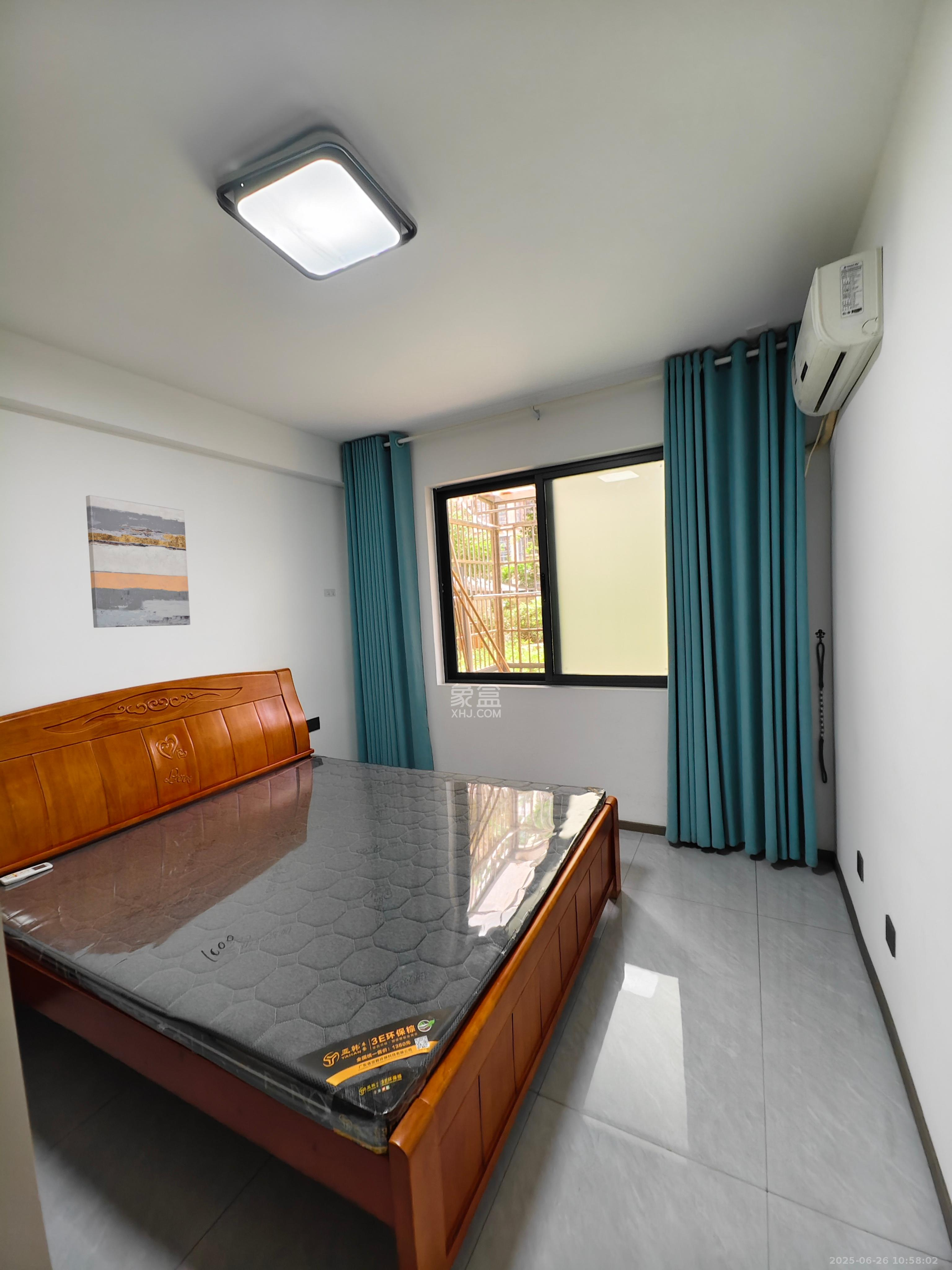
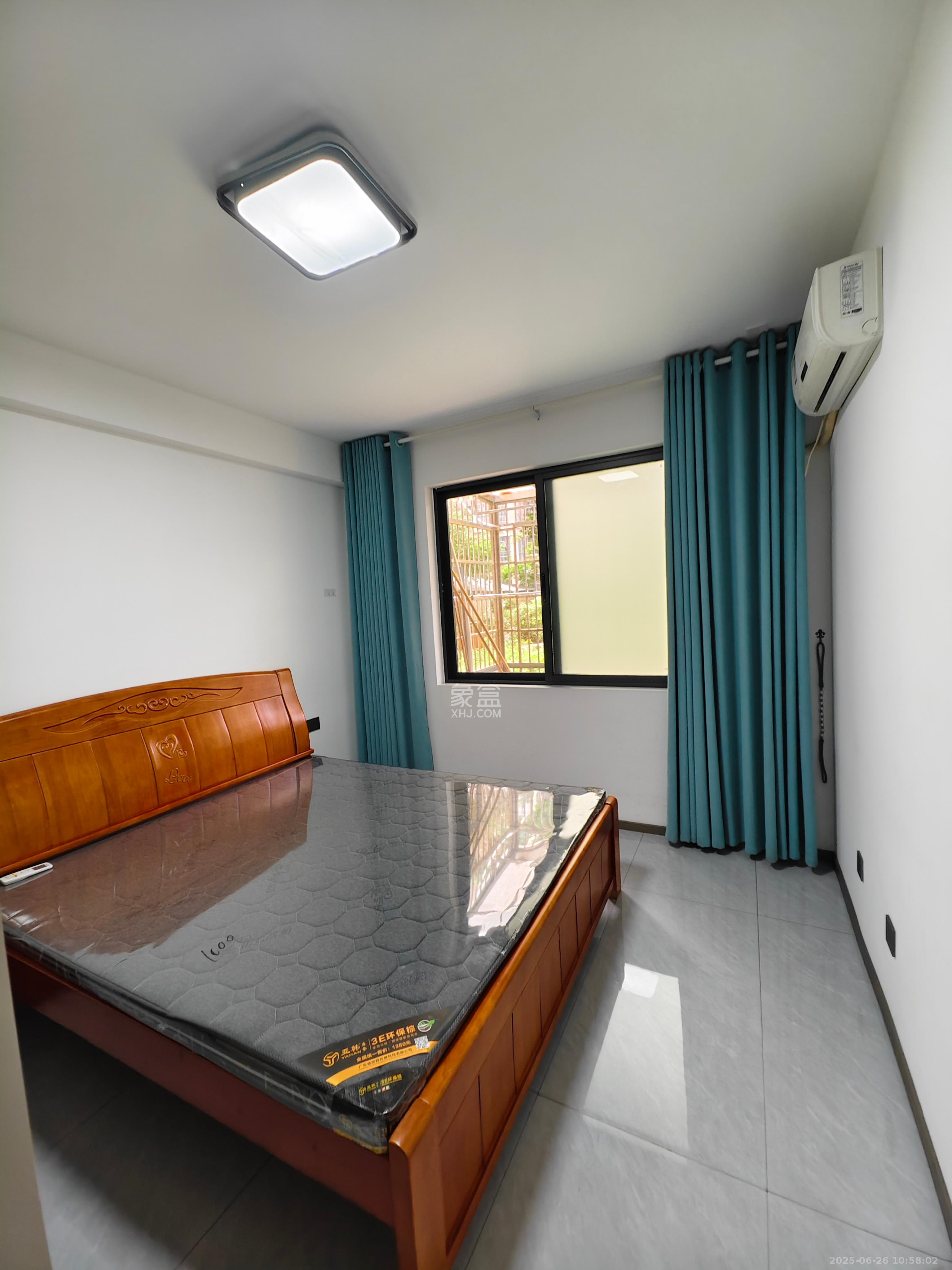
- wall art (142, 565)
